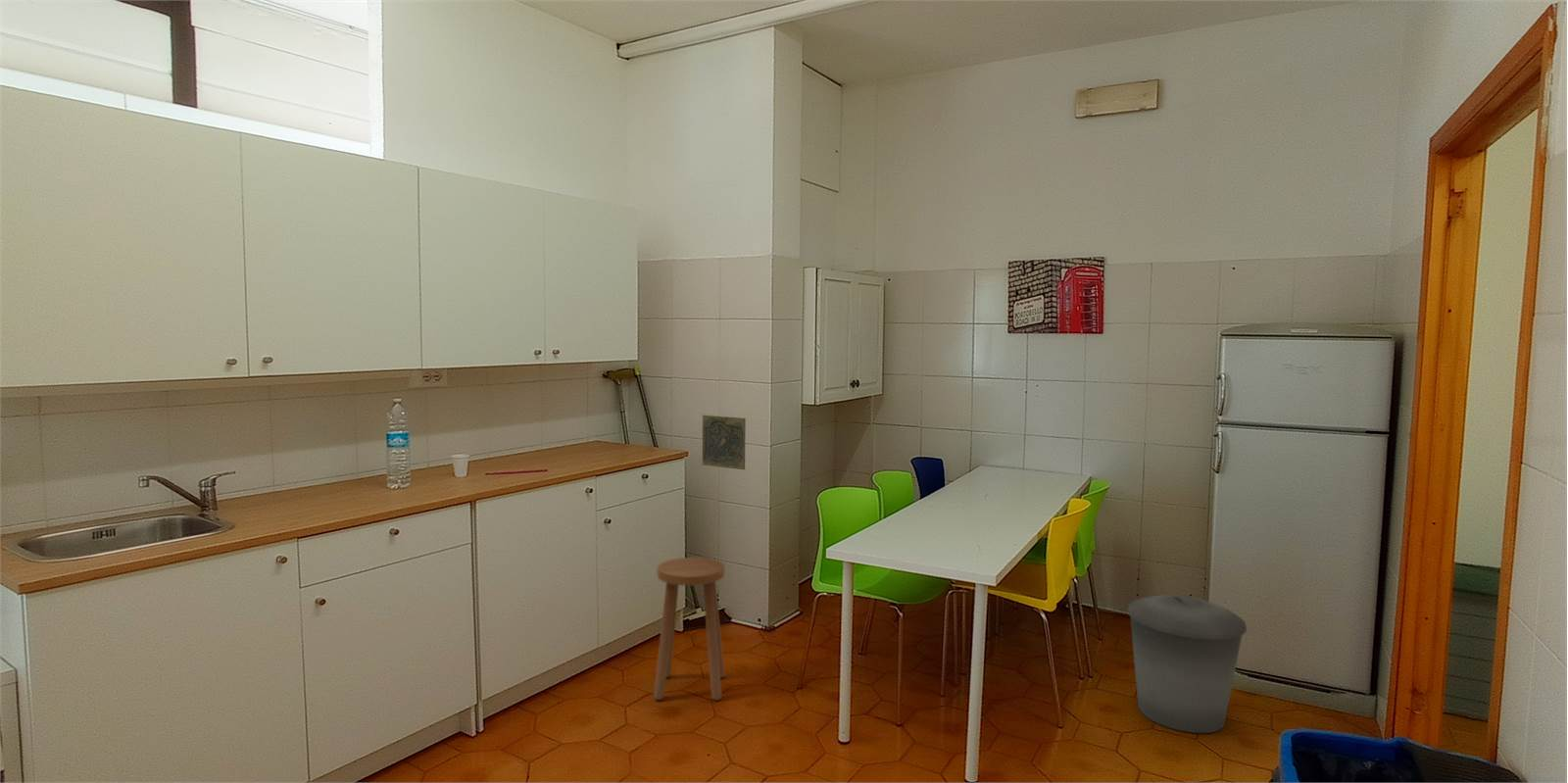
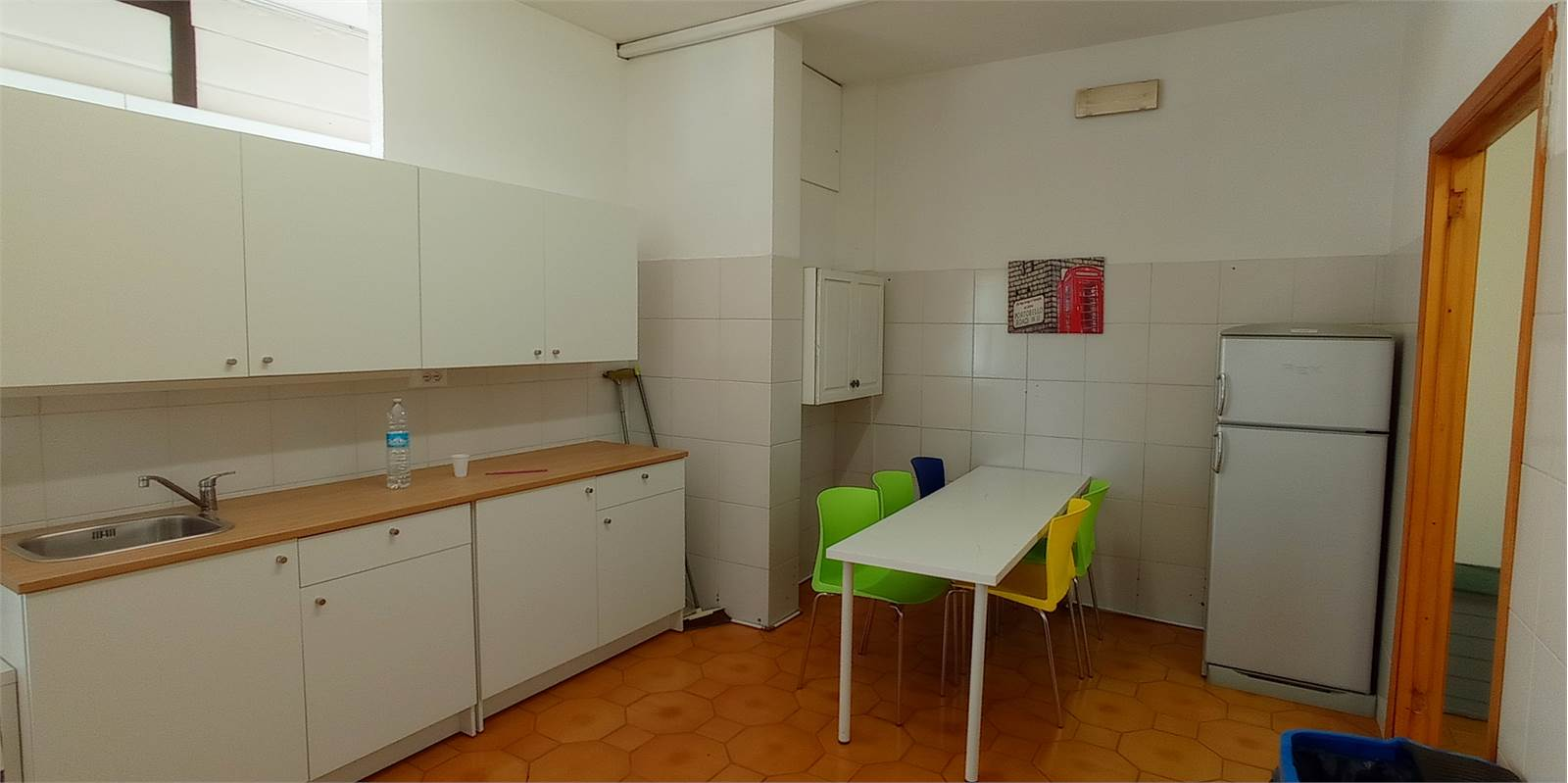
- stool (706, 626)
- trash can (1183, 656)
- decorative tile (723, 442)
